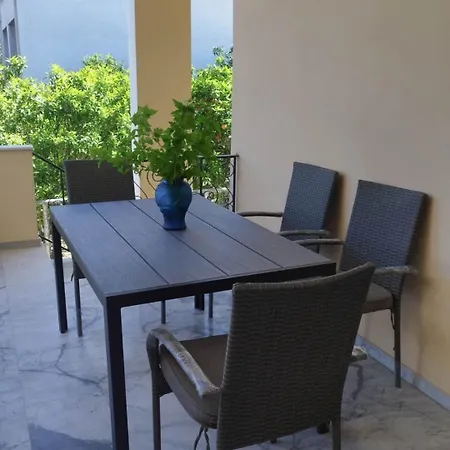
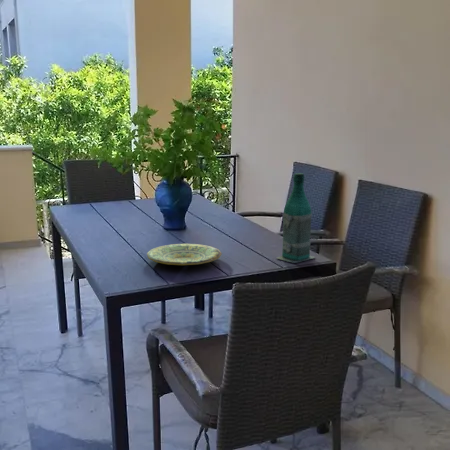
+ bottle (297, 216)
+ plate (184, 257)
